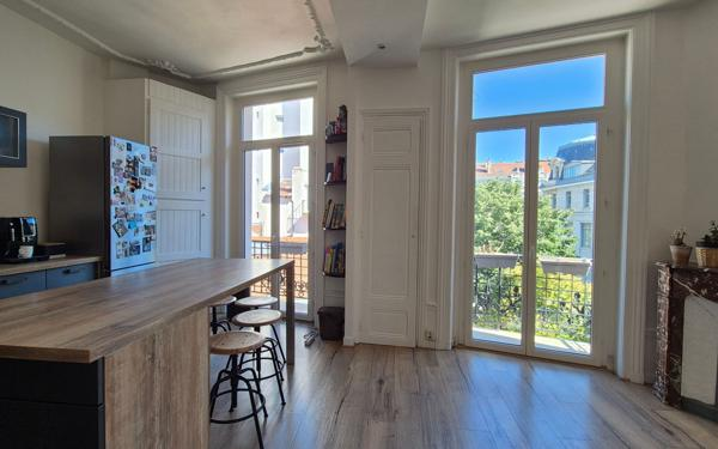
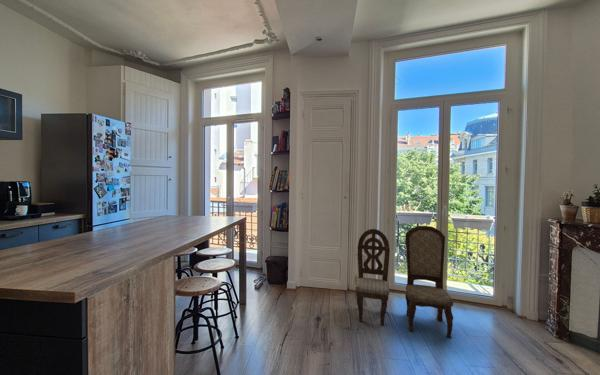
+ dining chair (407, 272)
